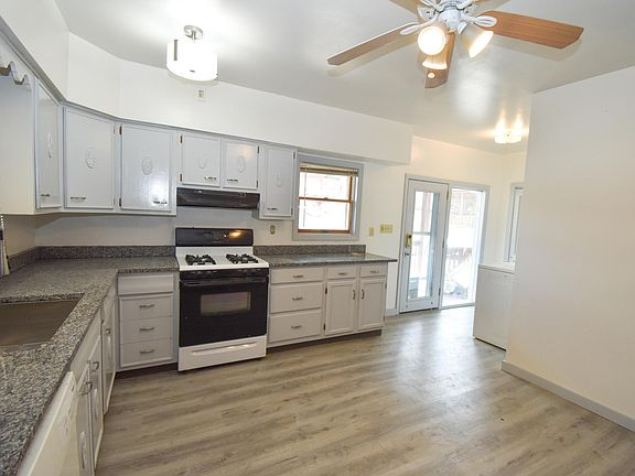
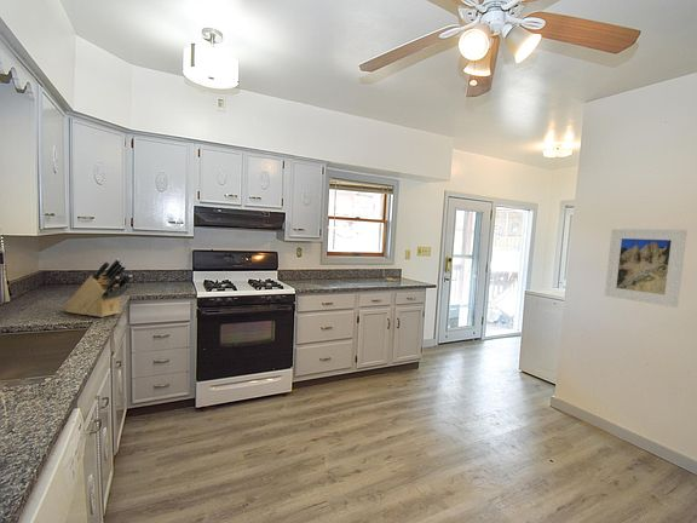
+ knife block (98, 286)
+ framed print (643, 265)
